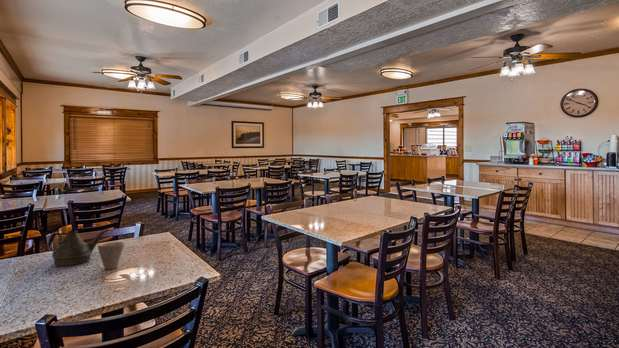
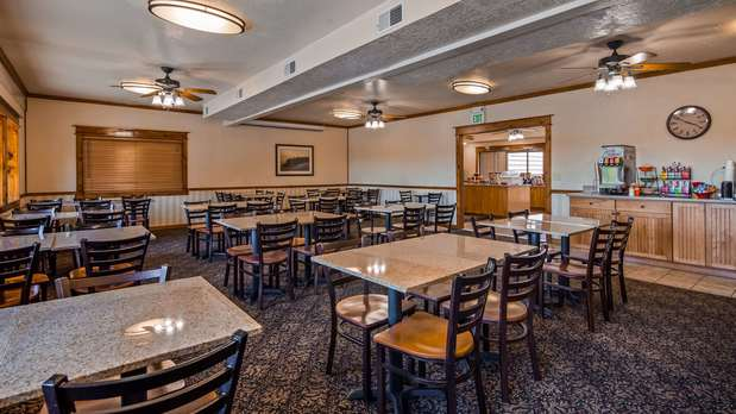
- teapot (80, 245)
- cup (111, 255)
